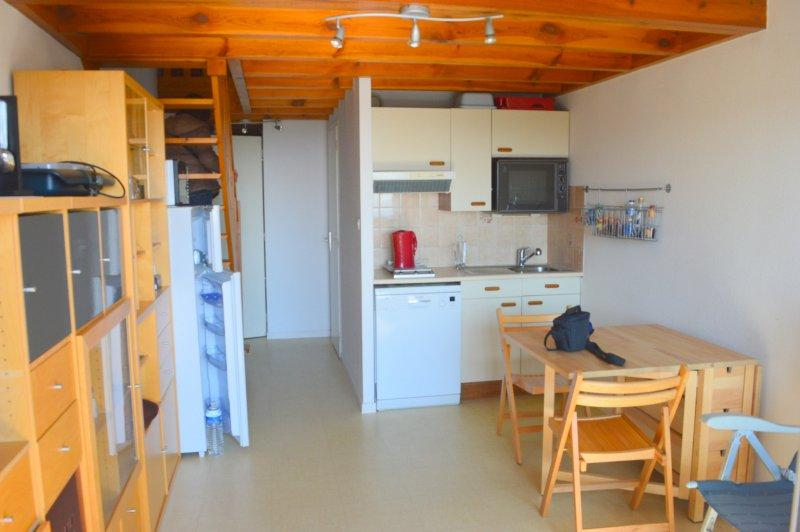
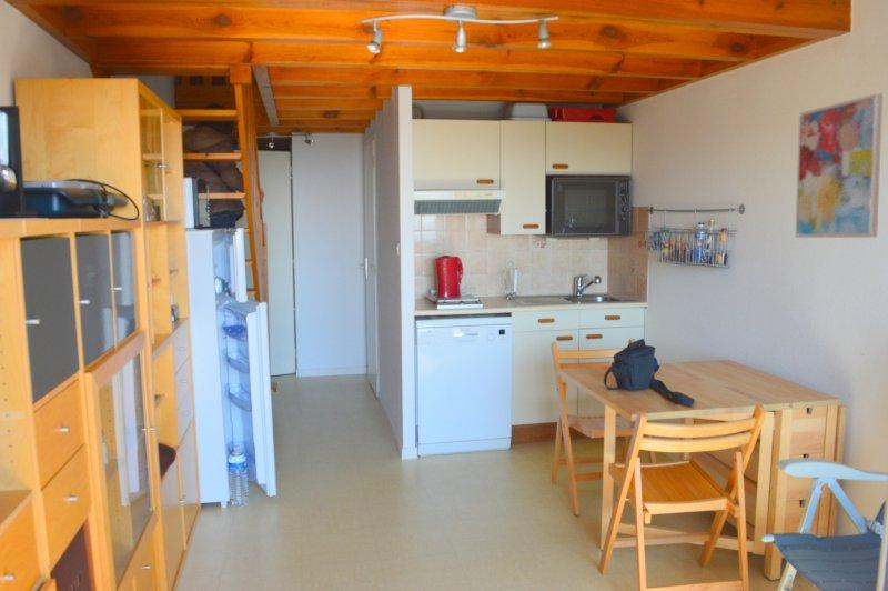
+ wall art (835, 171)
